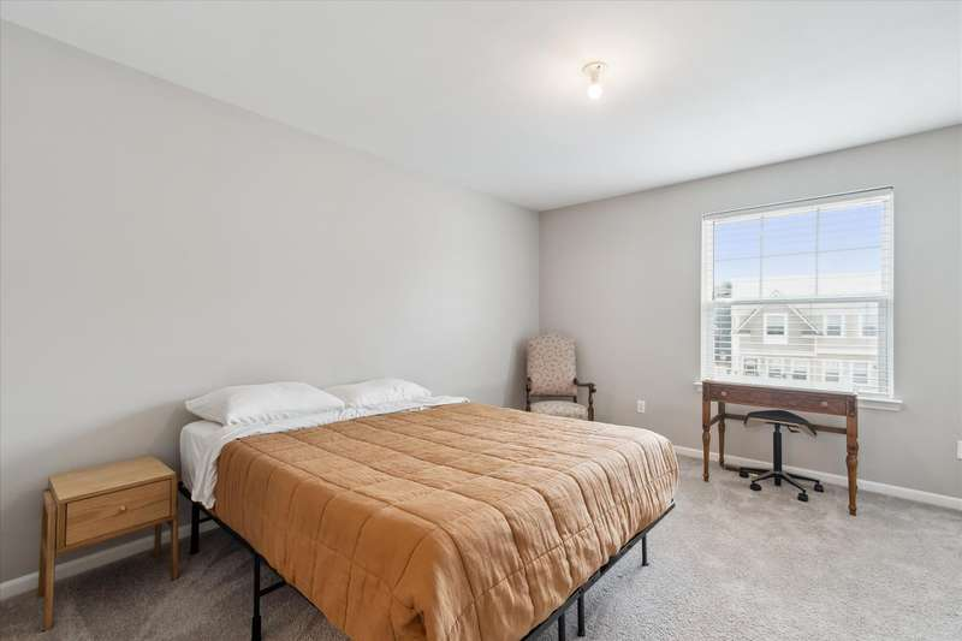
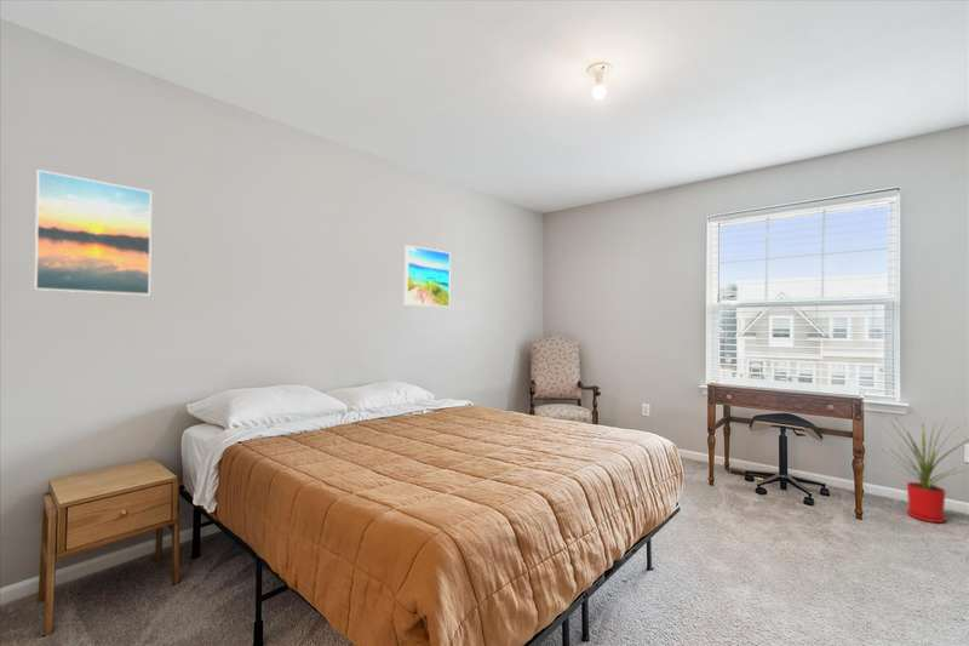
+ house plant (925, 467)
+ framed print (428, 278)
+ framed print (97, 236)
